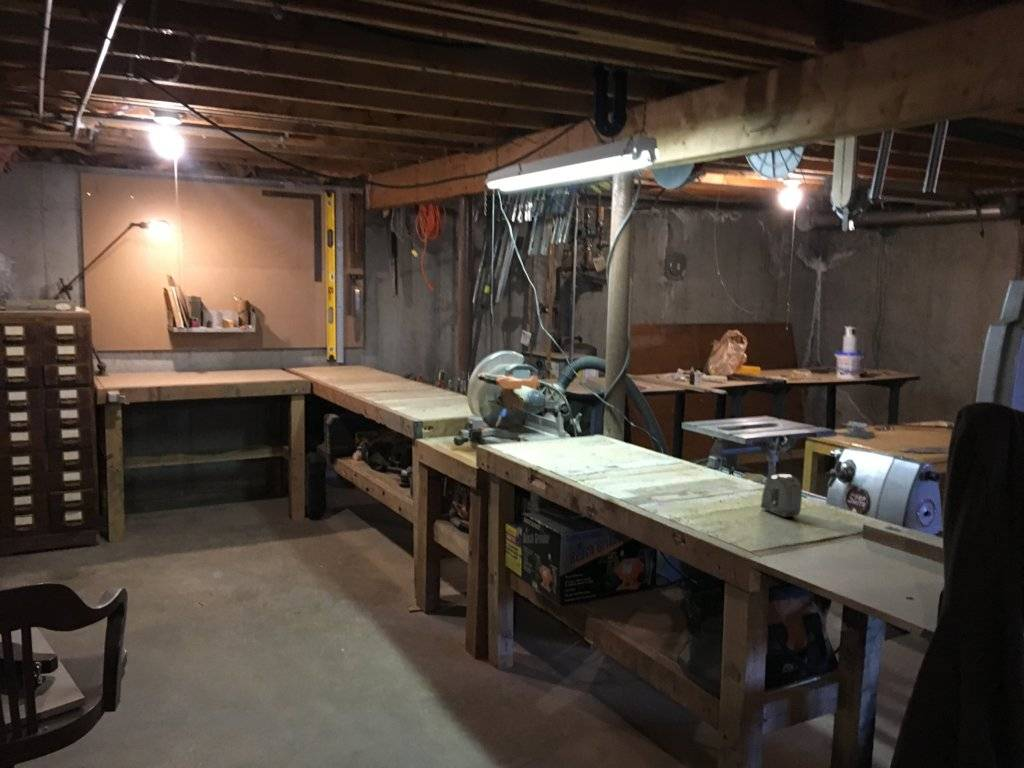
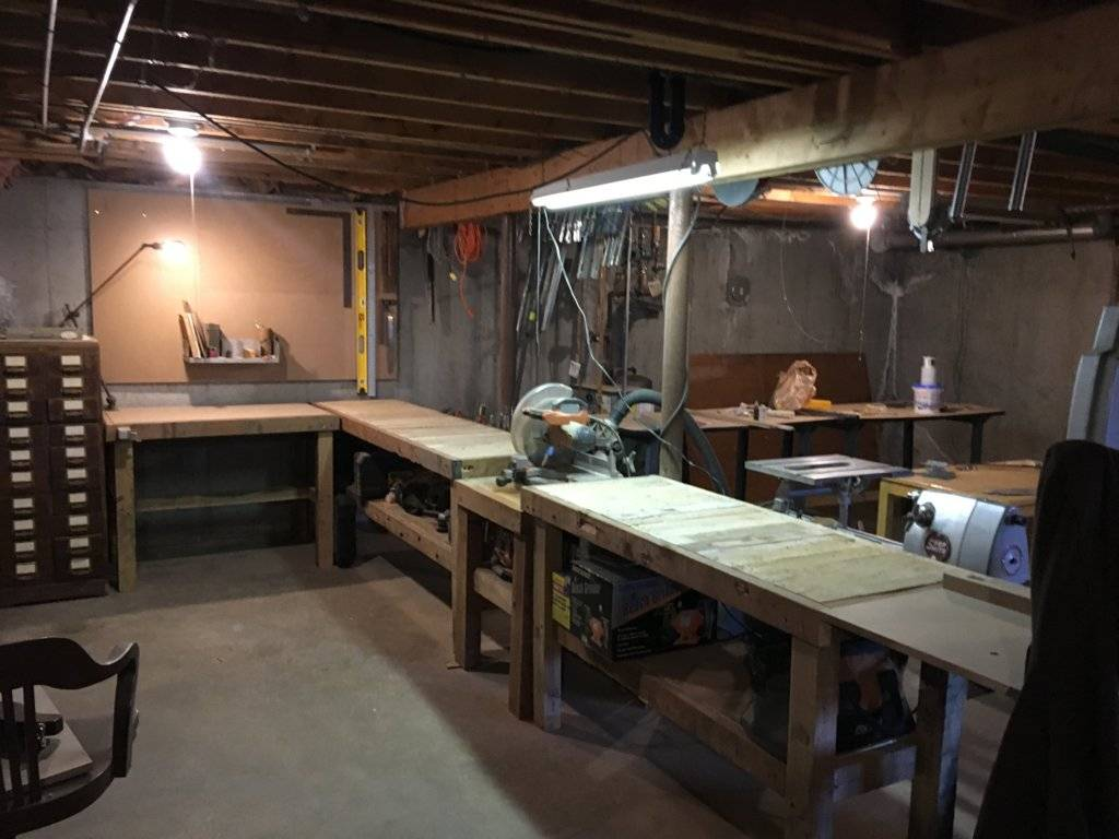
- tape measure (780, 493)
